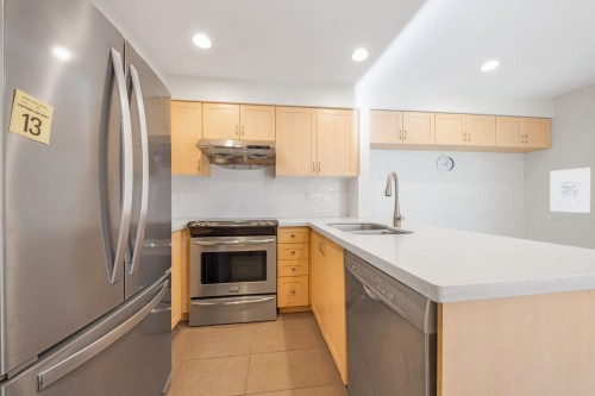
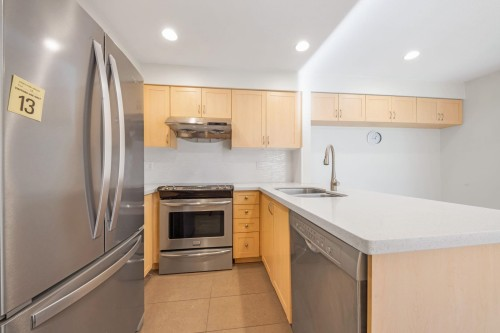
- wall art (569, 190)
